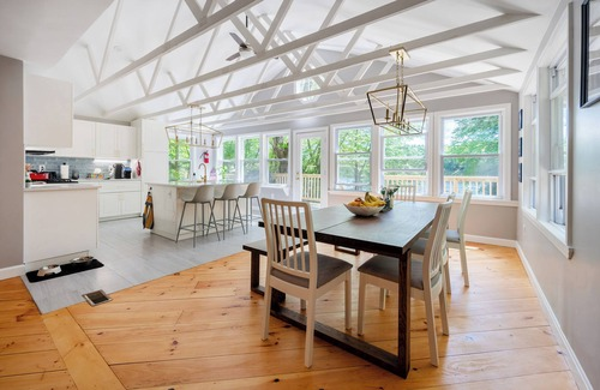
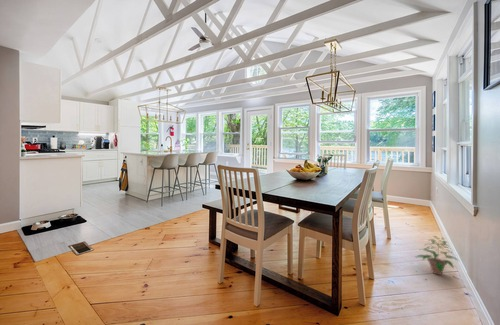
+ potted plant (436, 255)
